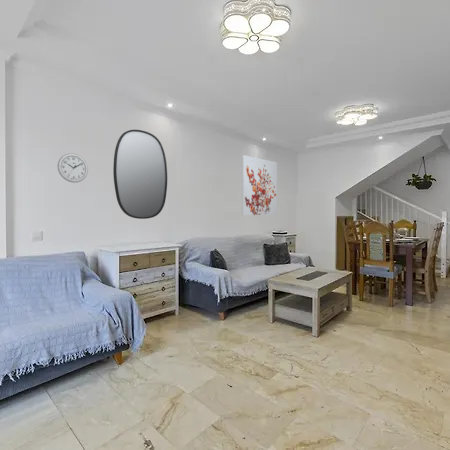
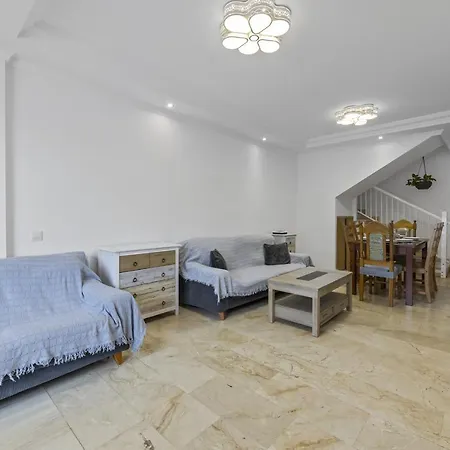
- home mirror (142, 175)
- wall clock (73, 167)
- wall art (260, 187)
